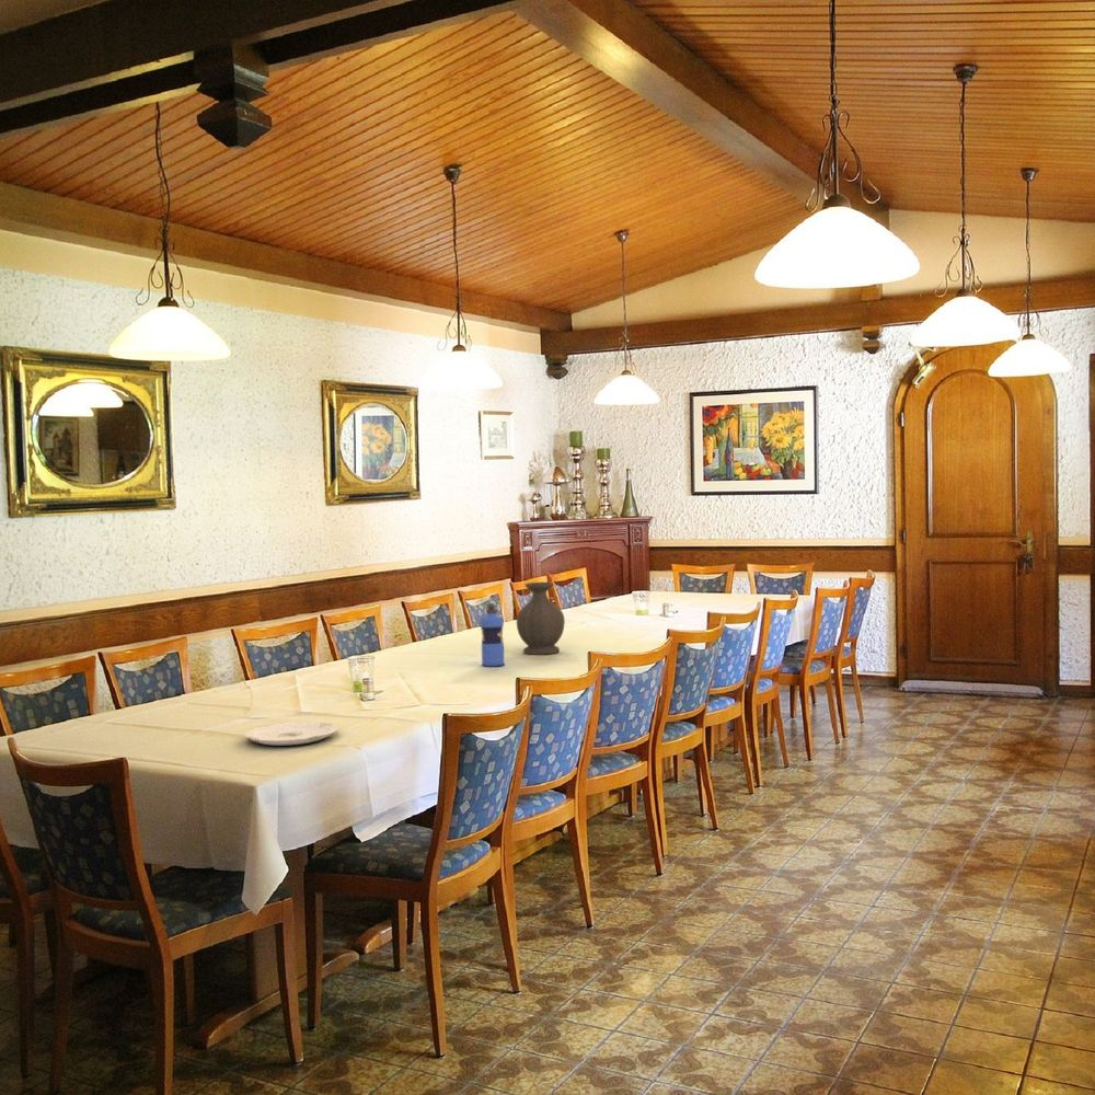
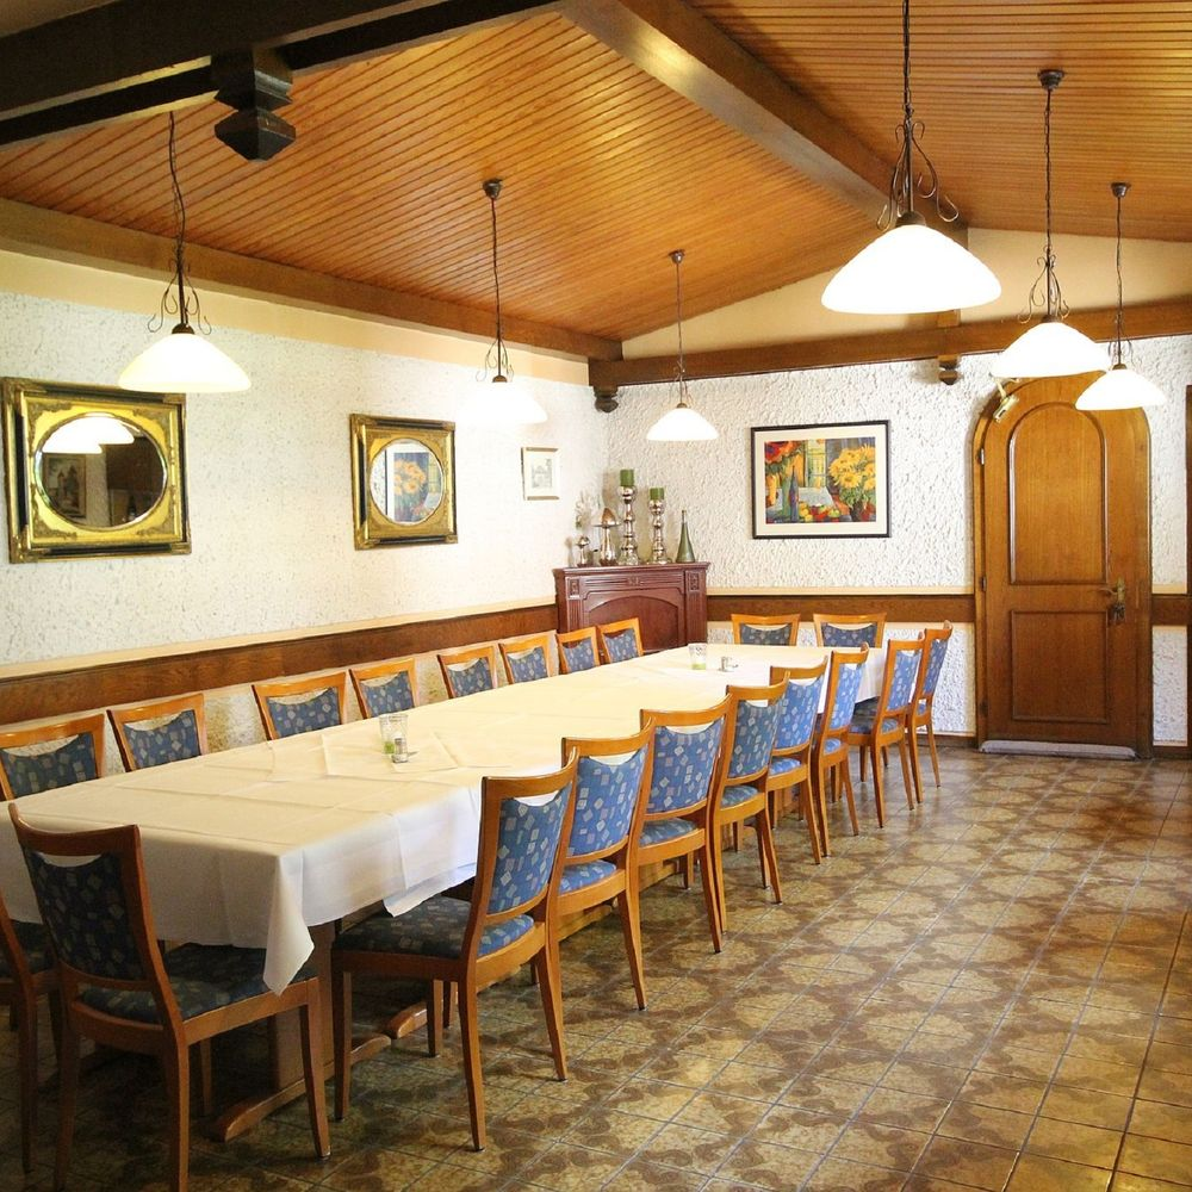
- vase (540, 616)
- water bottle (492, 634)
- plate (291, 734)
